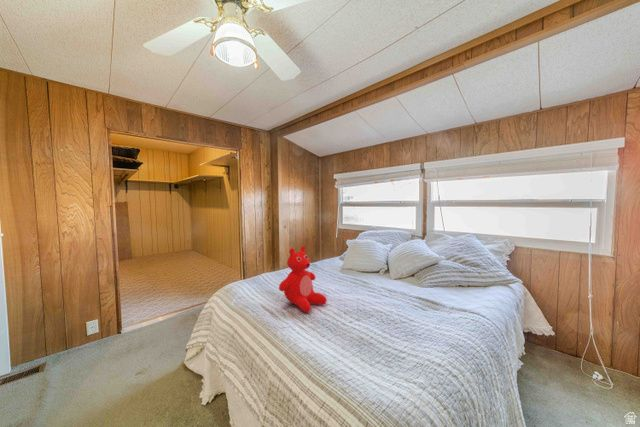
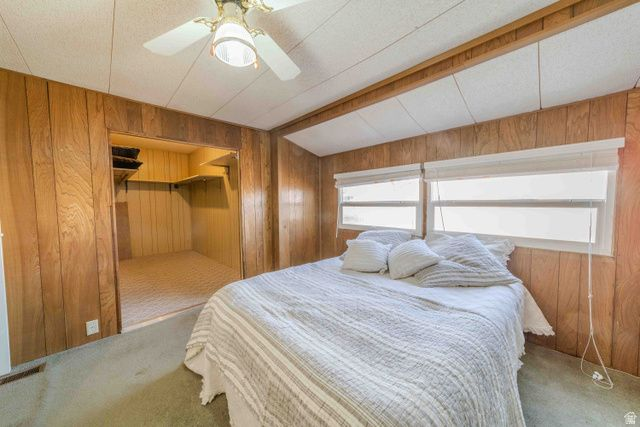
- teddy bear (303, 276)
